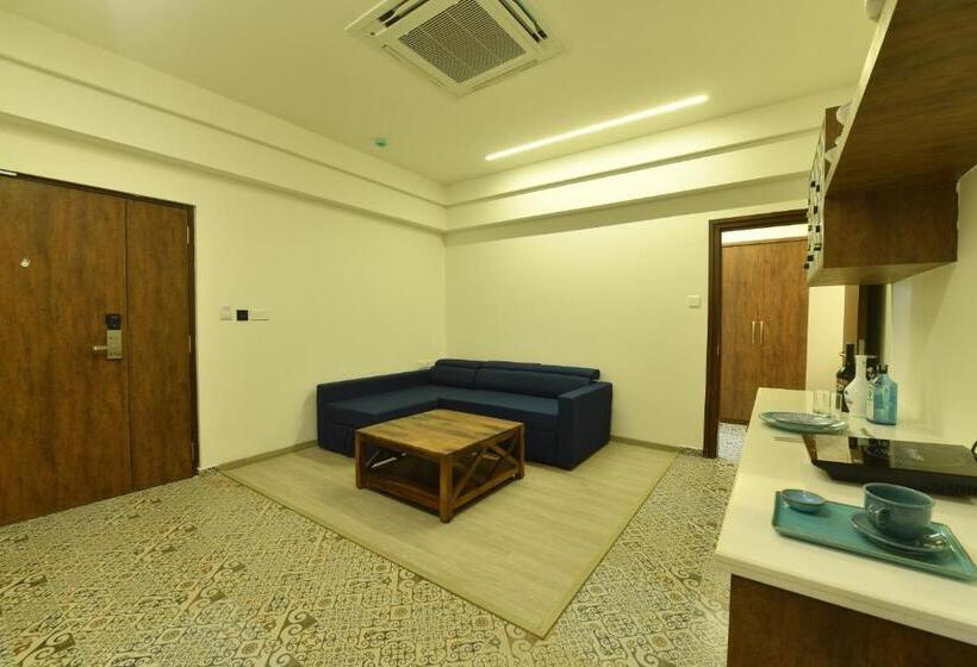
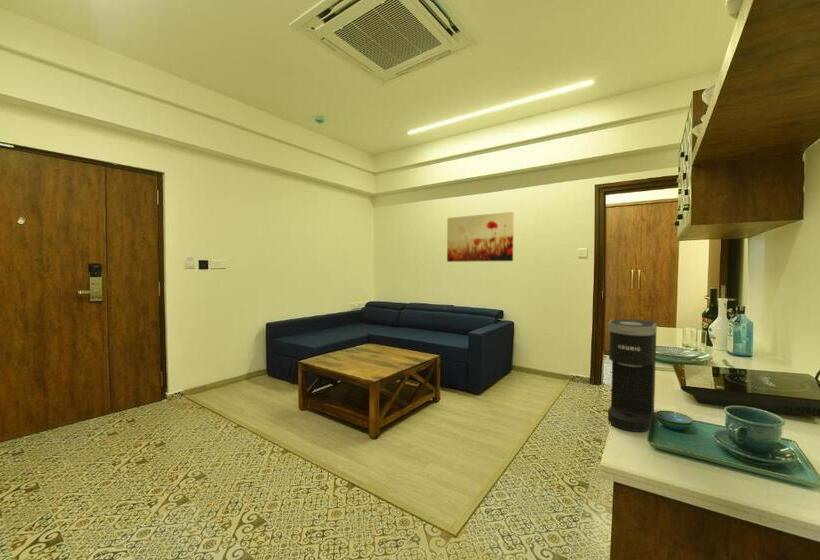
+ wall art (478, 238)
+ coffee maker (632, 368)
